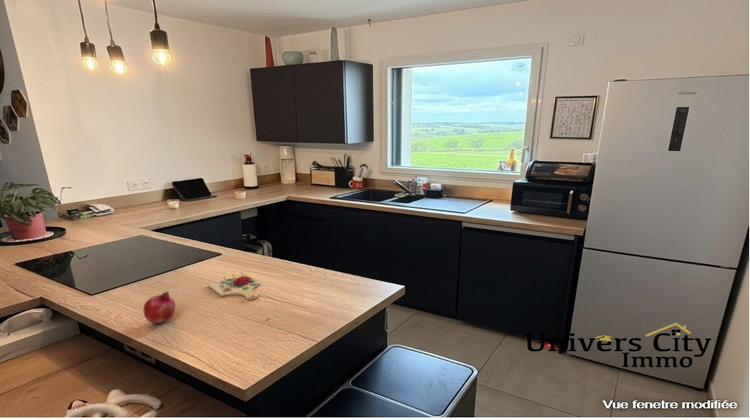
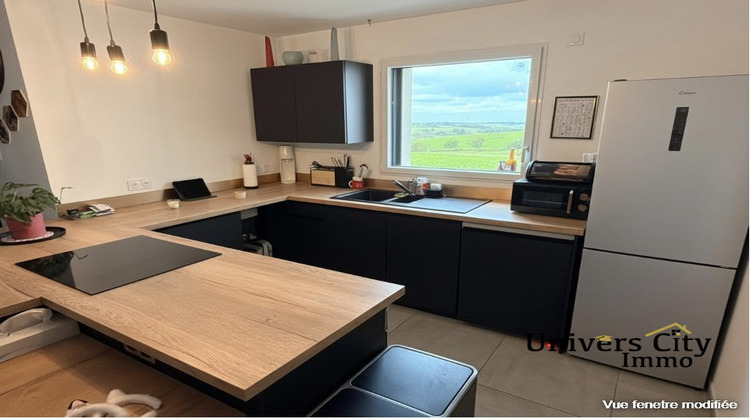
- cutting board (240, 285)
- fruit (159, 306)
